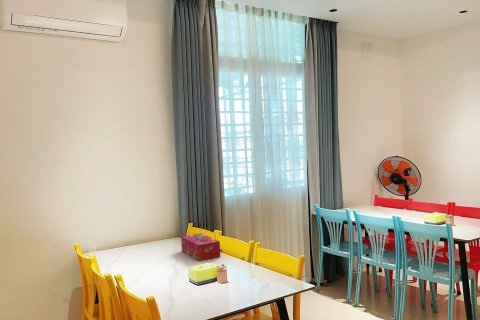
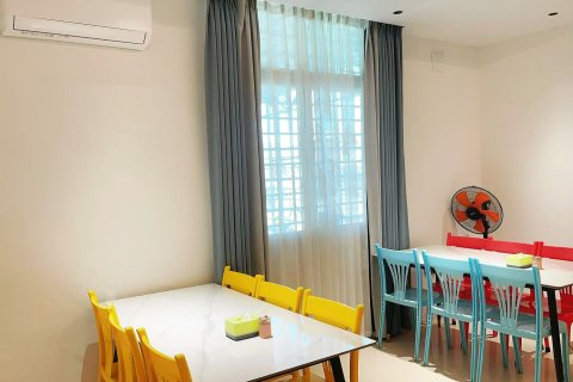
- tissue box (200, 246)
